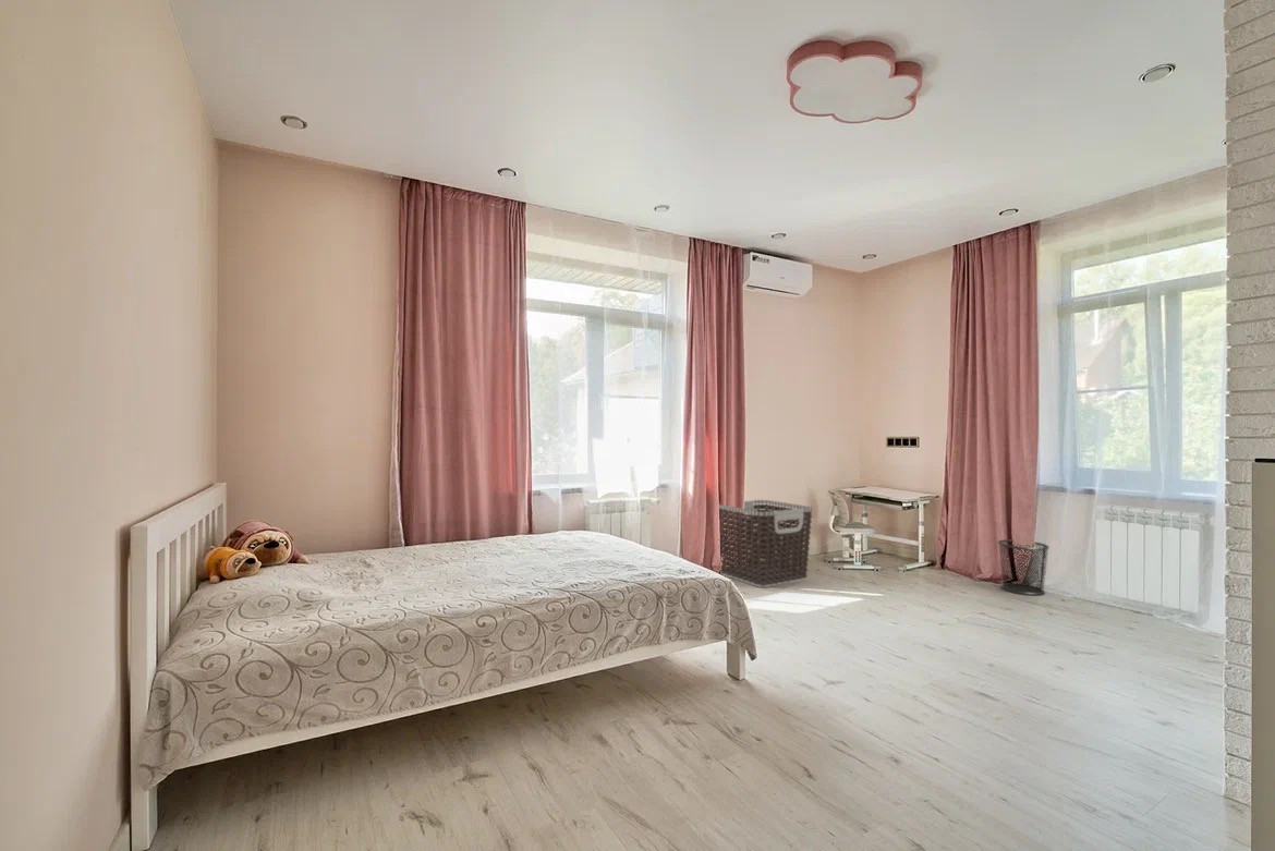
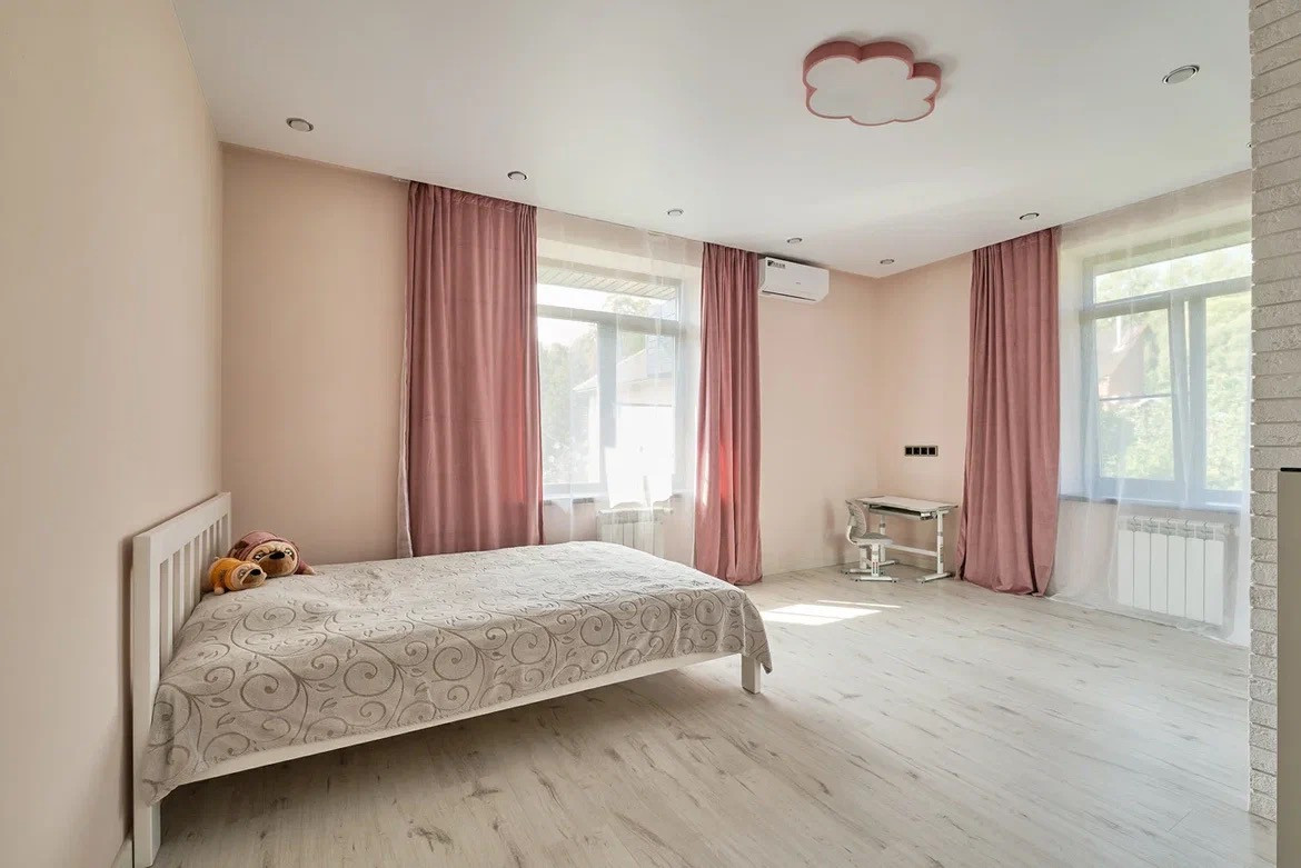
- waste bin (1022, 567)
- clothes hamper (763, 540)
